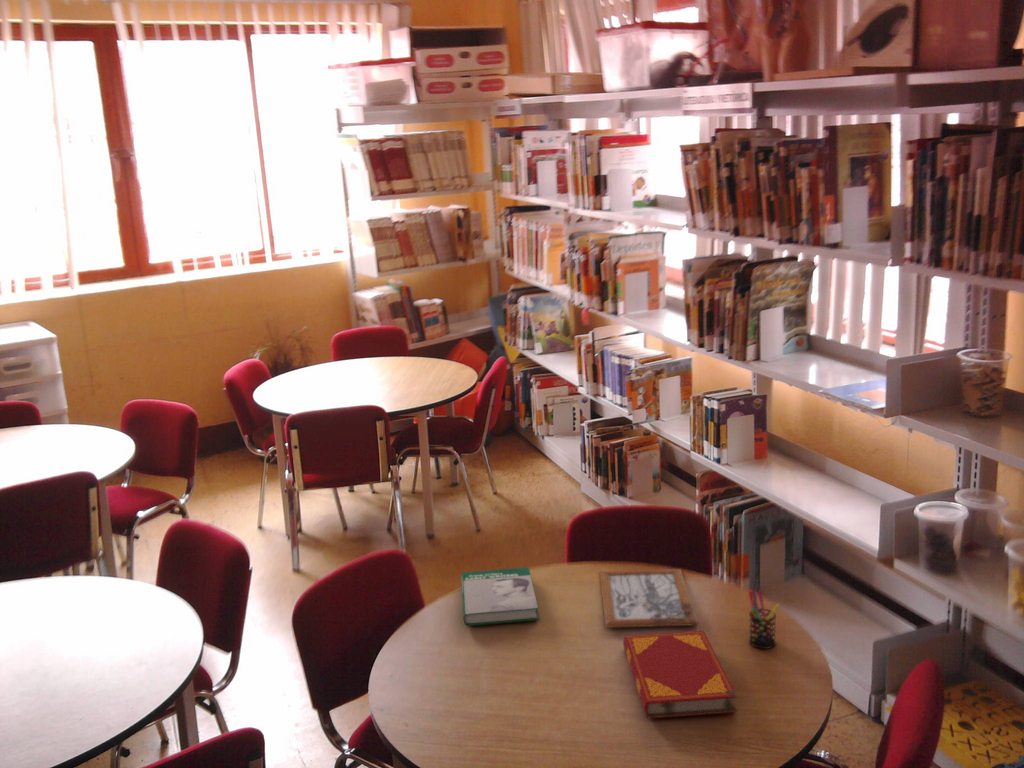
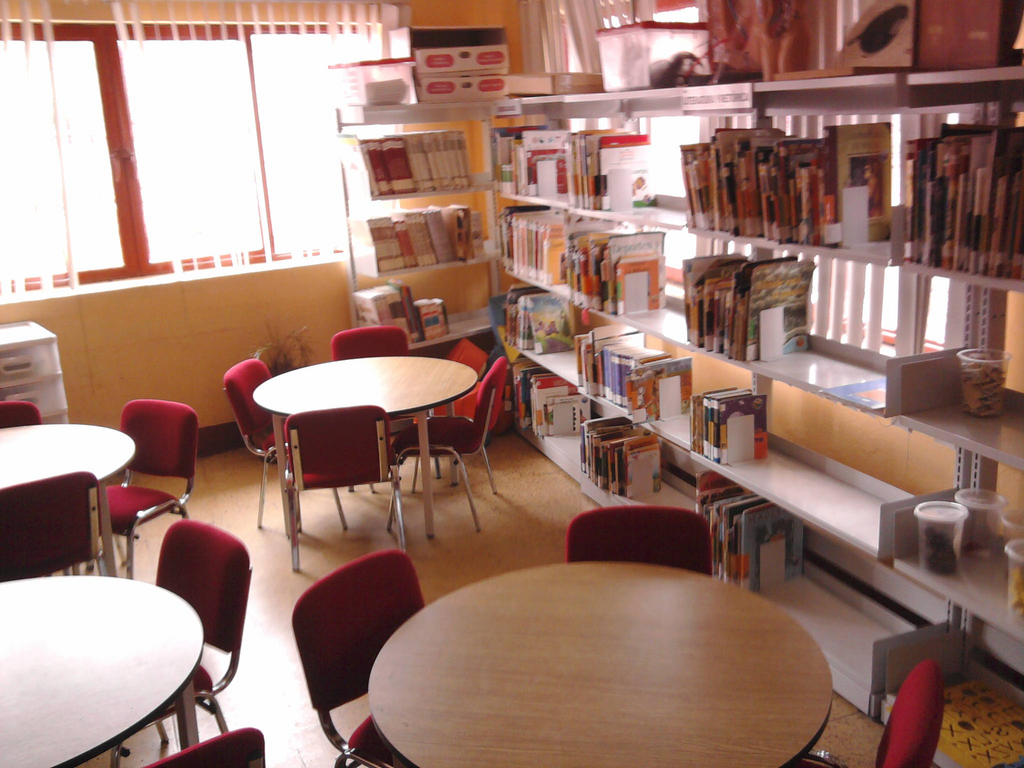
- hardback book (676, 671)
- book (498, 595)
- pen holder (759, 618)
- picture frame (645, 596)
